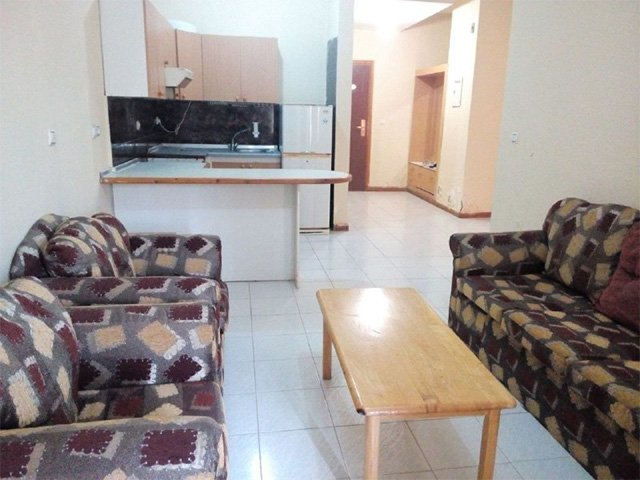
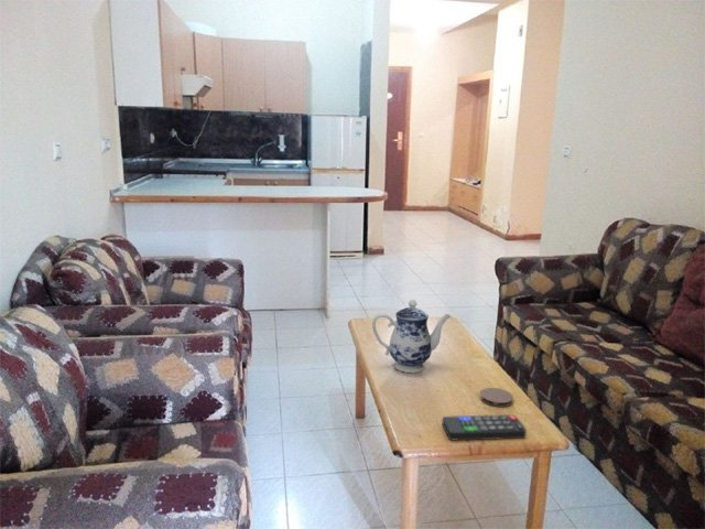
+ remote control (482, 427)
+ teapot (411, 333)
+ coaster (496, 397)
